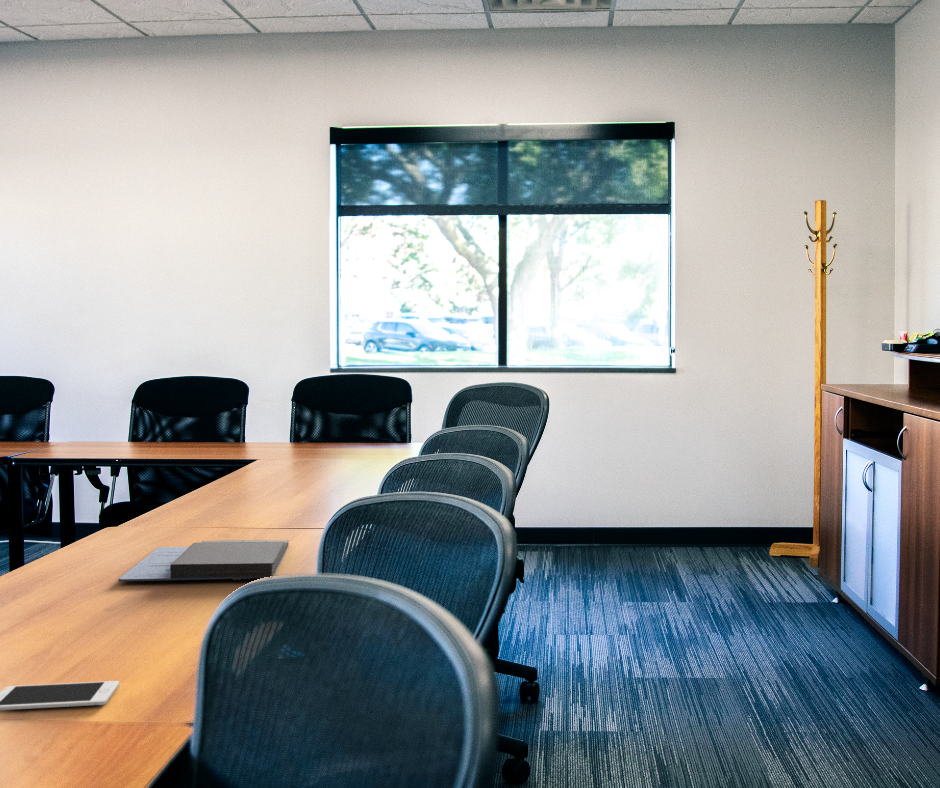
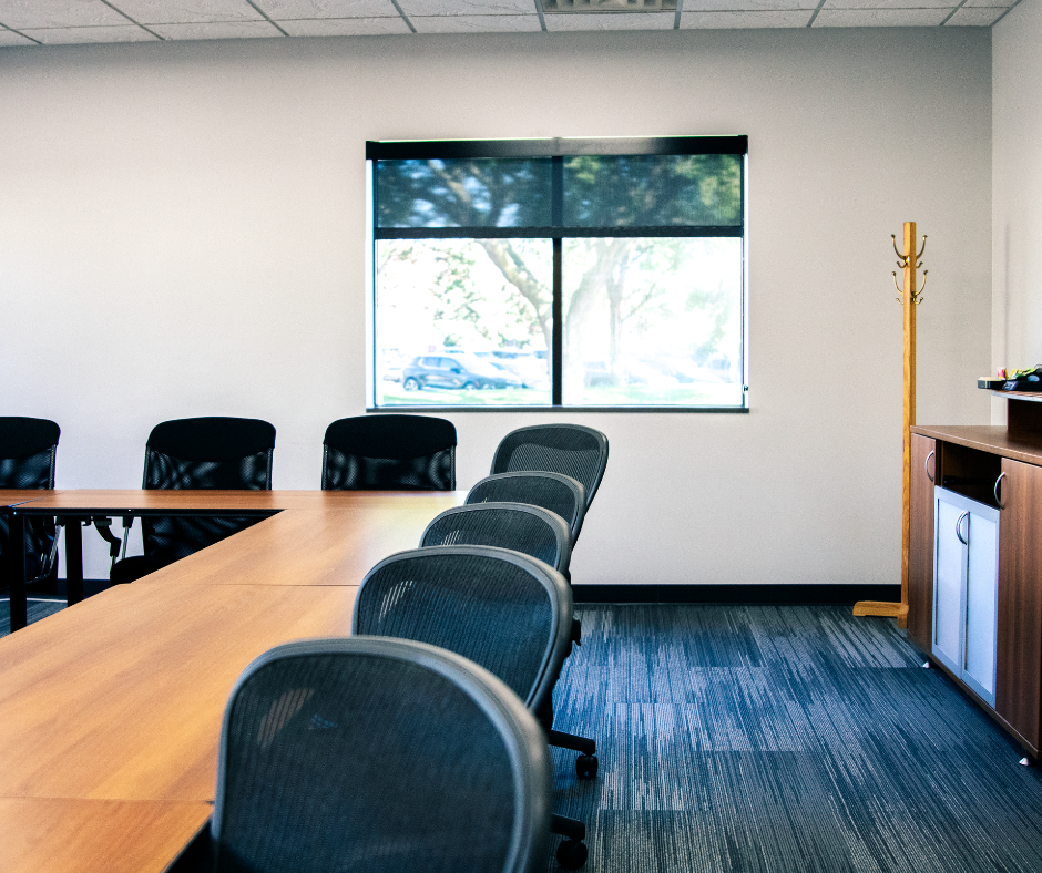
- notebook (211, 555)
- cell phone (54, 695)
